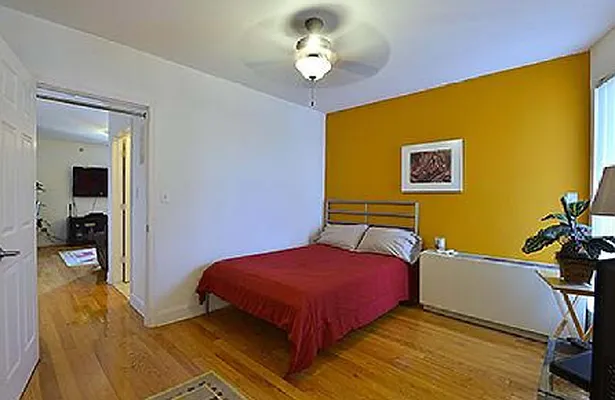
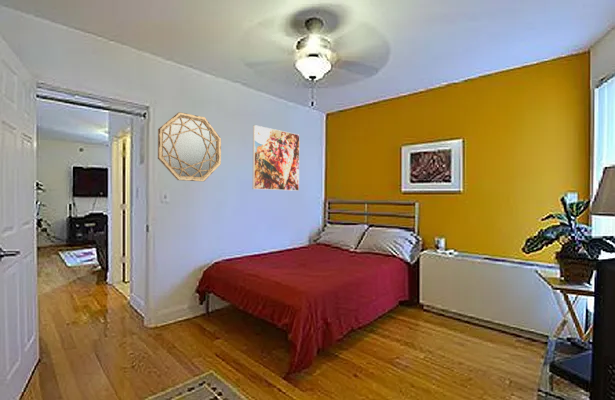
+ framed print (277, 160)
+ home mirror (191, 147)
